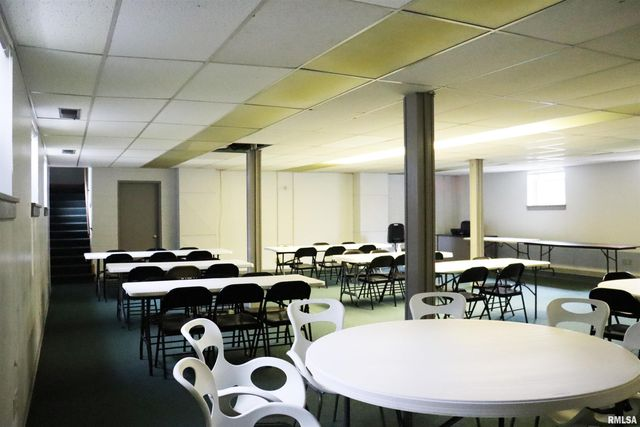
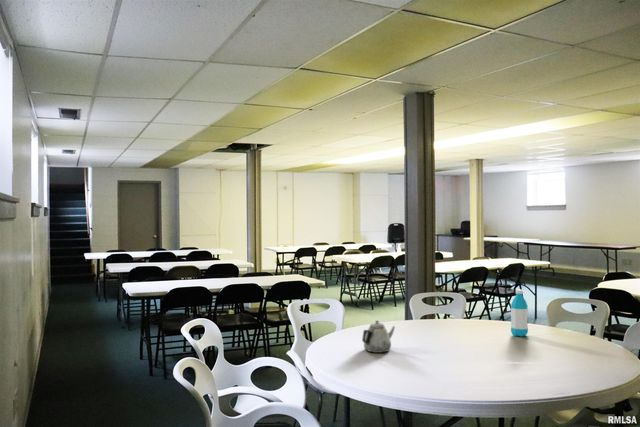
+ teapot (379, 334)
+ water bottle (519, 312)
